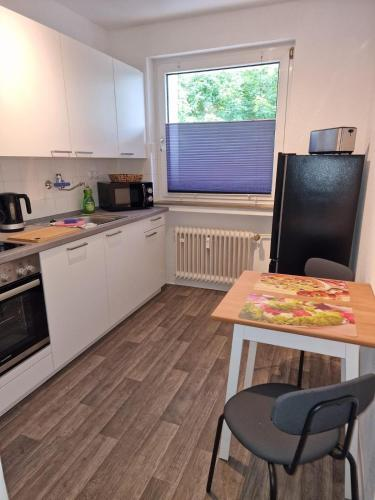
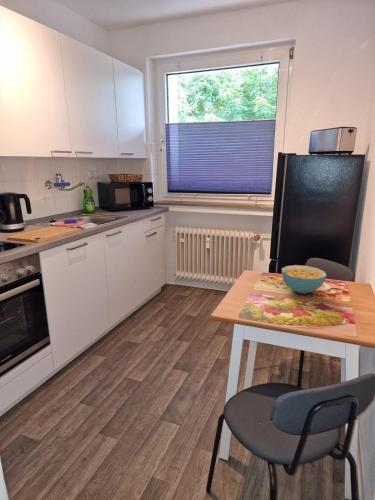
+ cereal bowl (302, 281)
